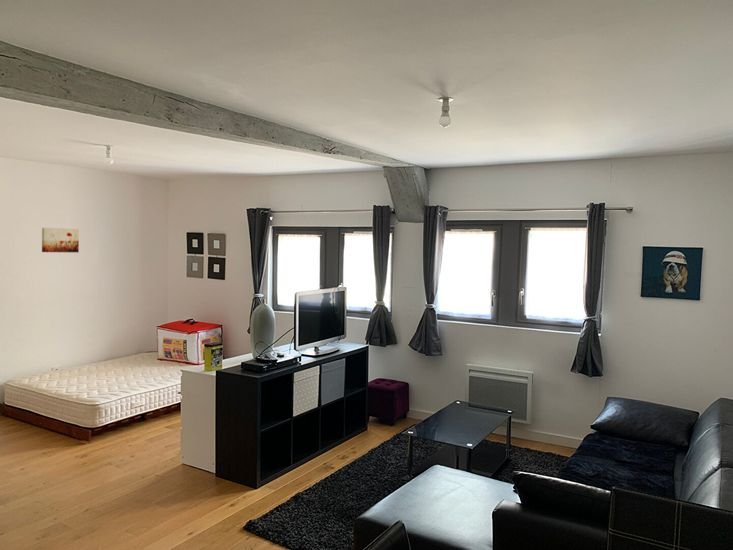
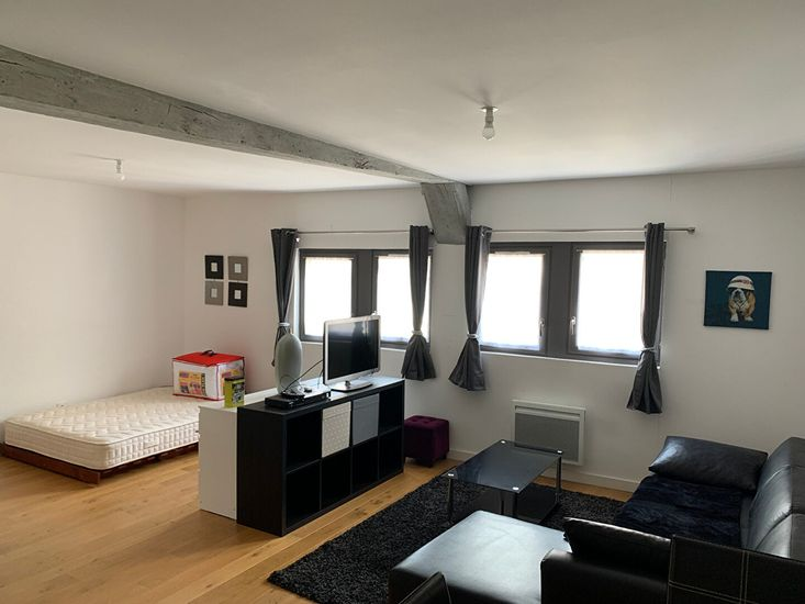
- wall art (60, 240)
